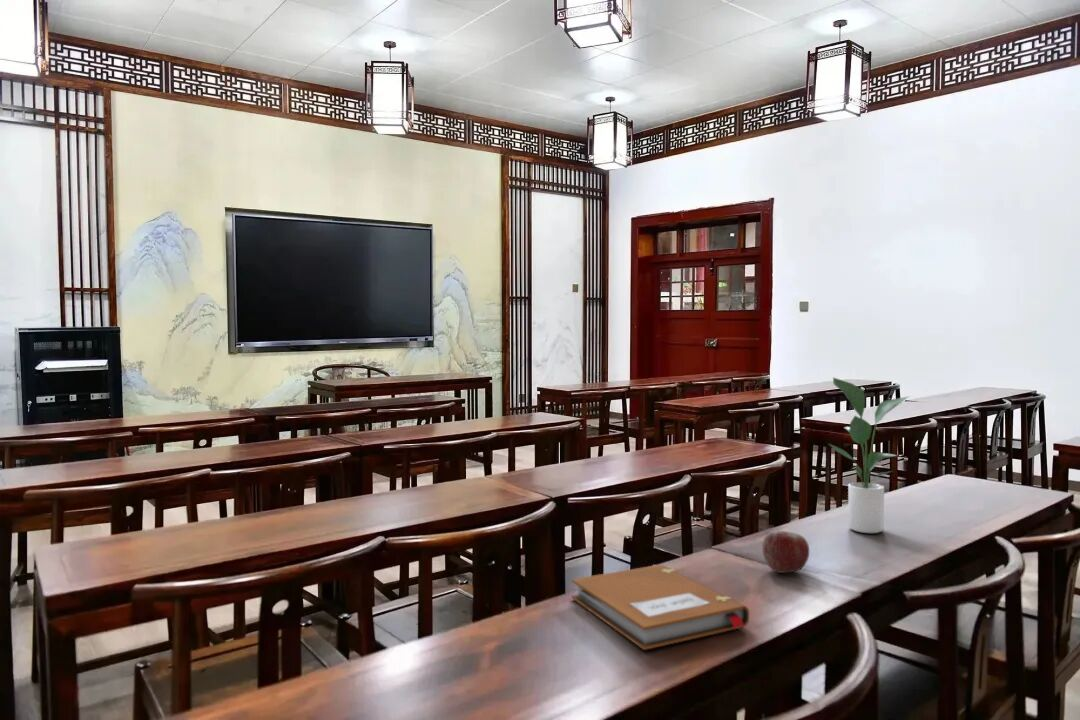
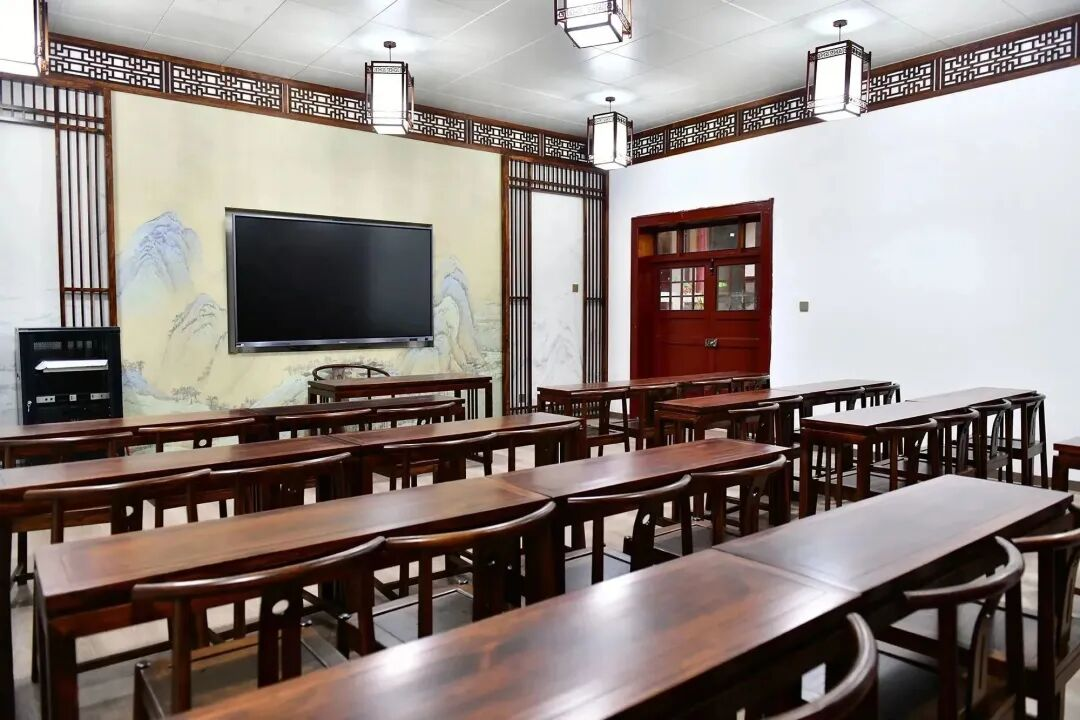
- notebook (658, 602)
- potted plant (865, 455)
- apple (785, 551)
